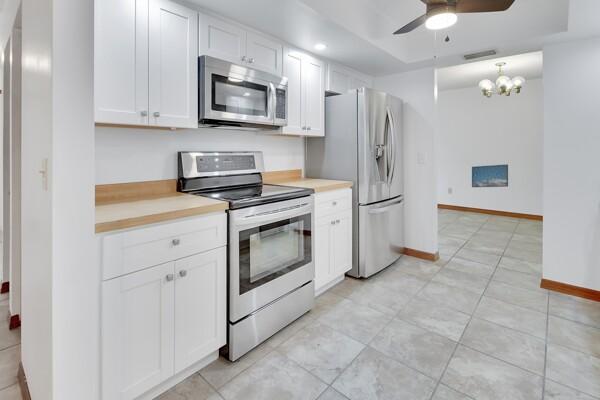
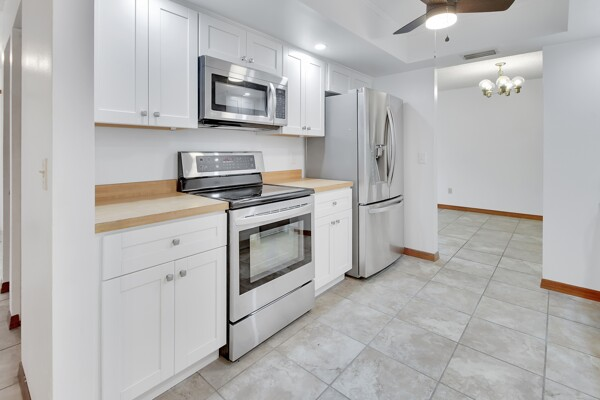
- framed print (489, 176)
